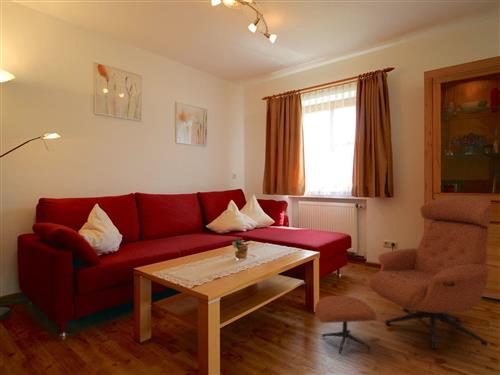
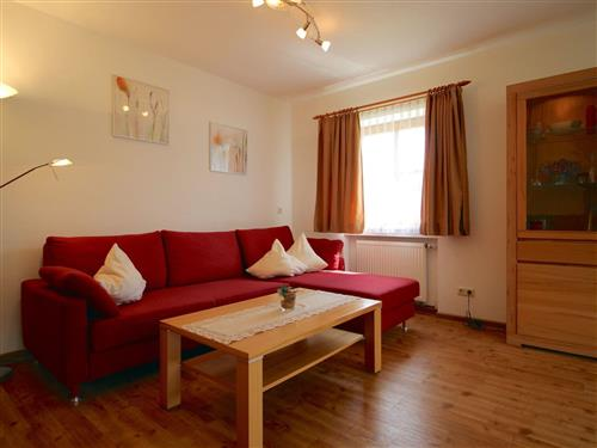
- armchair (403, 264)
